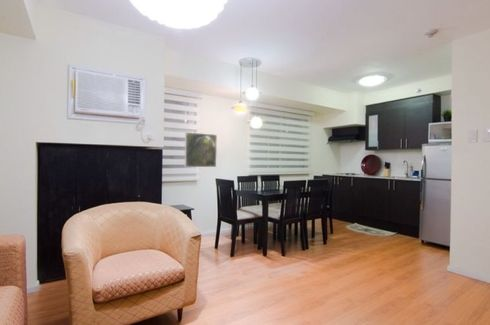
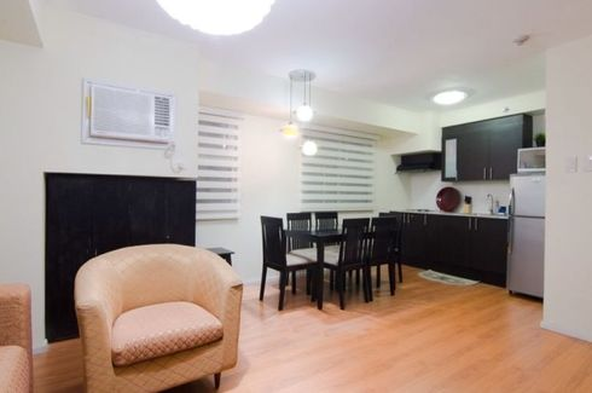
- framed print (201, 150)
